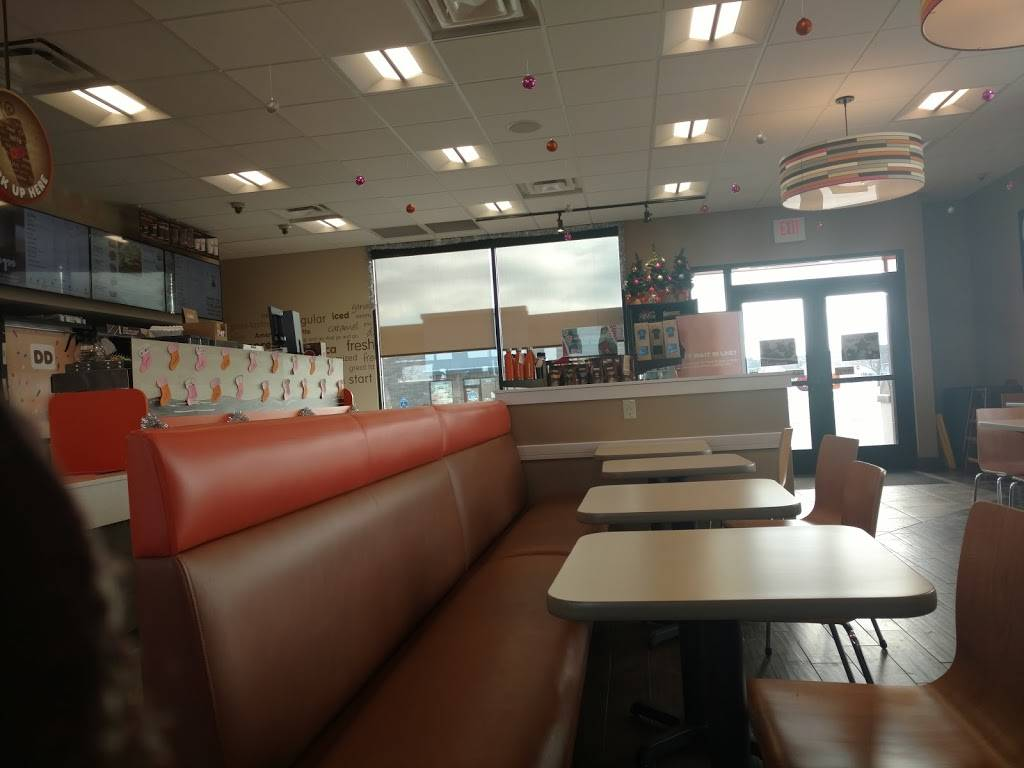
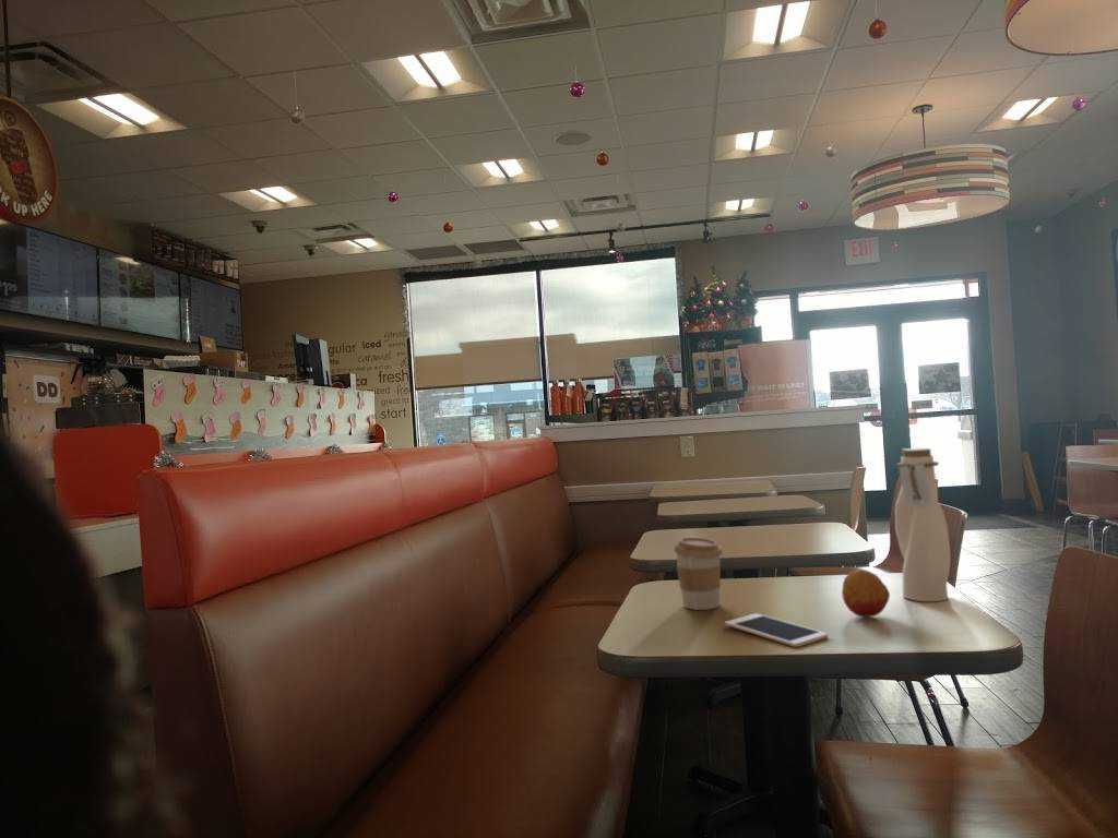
+ cell phone (774, 628)
+ coffee cup (699, 572)
+ fruit (865, 592)
+ water bottle (921, 523)
